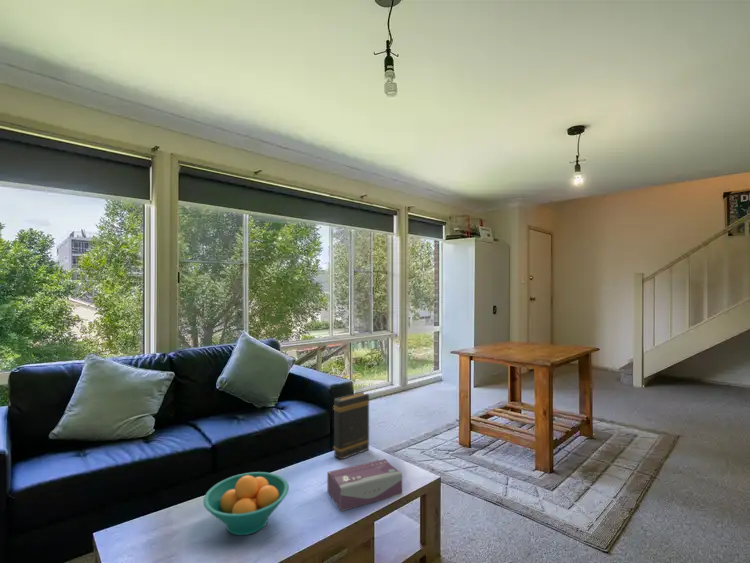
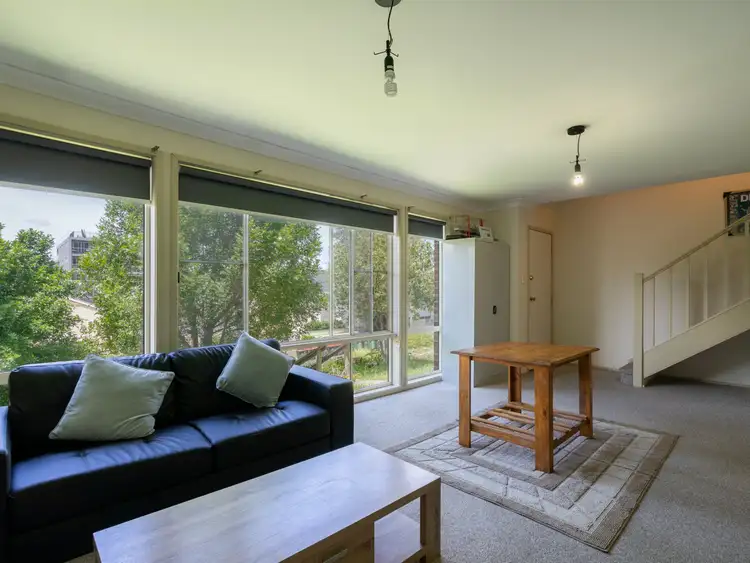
- fruit bowl (247, 500)
- tissue box (364, 482)
- book (351, 424)
